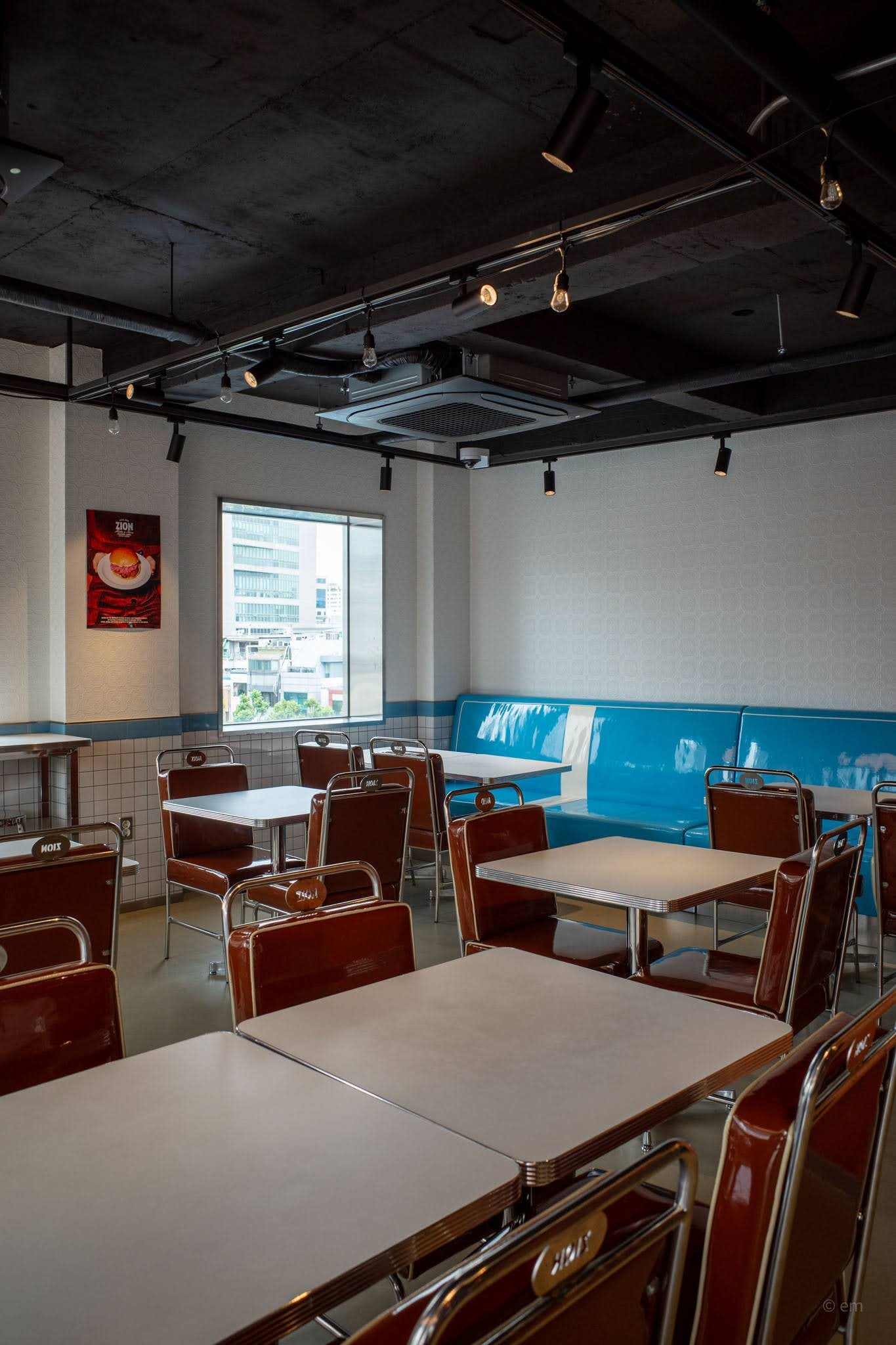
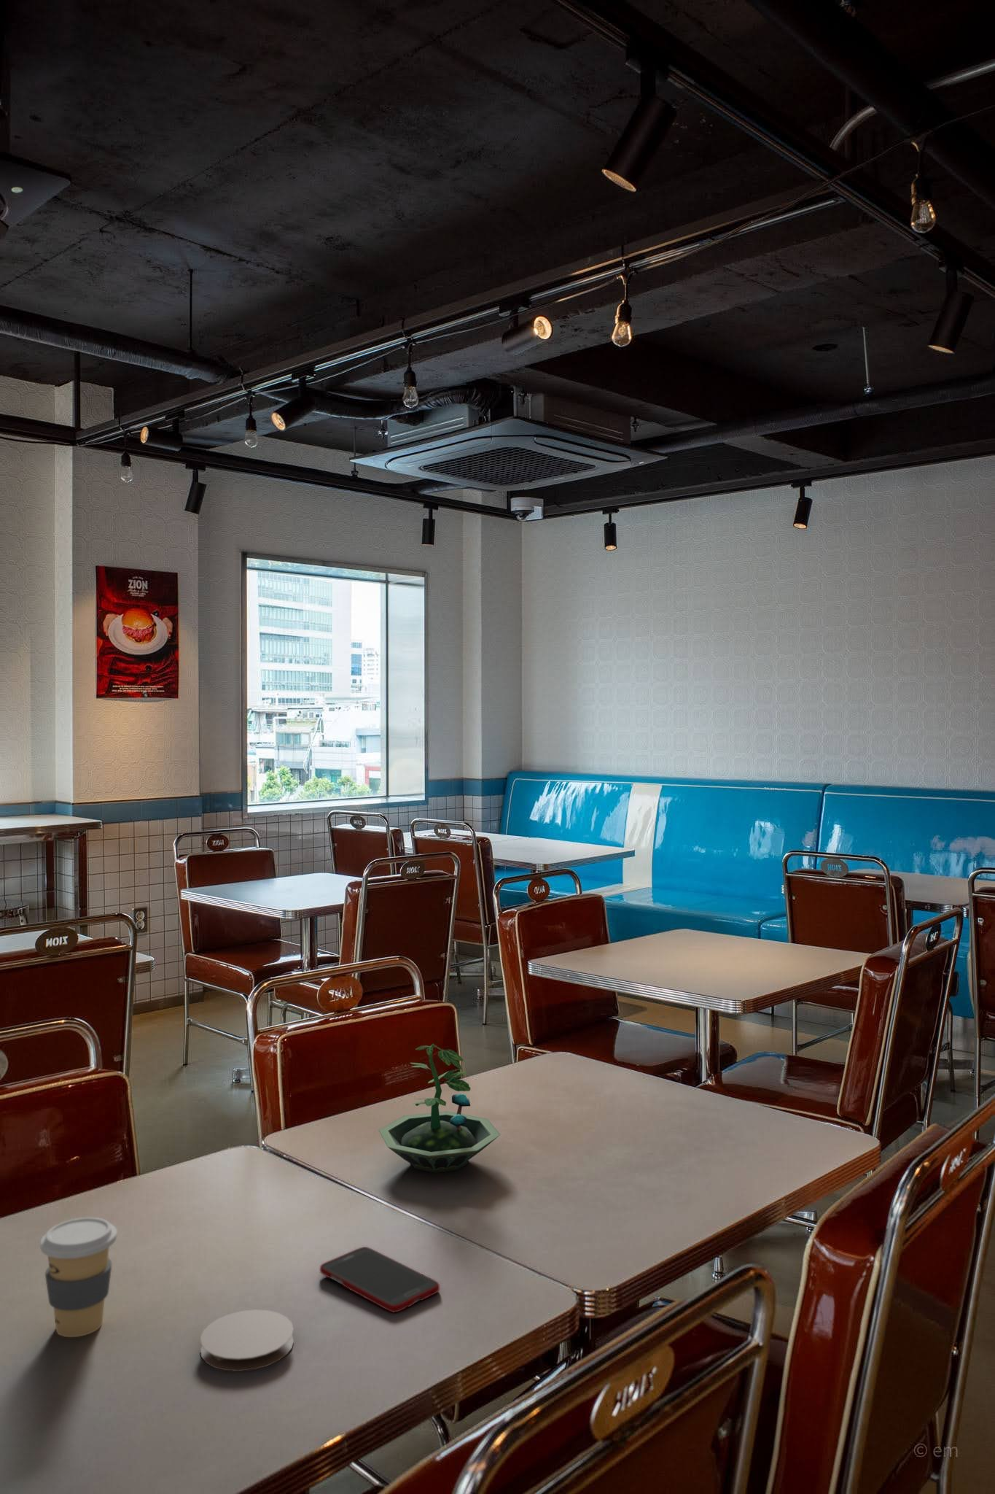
+ cell phone (379, 1279)
+ coaster (248, 1340)
+ coffee cup (79, 1279)
+ terrarium (435, 1069)
